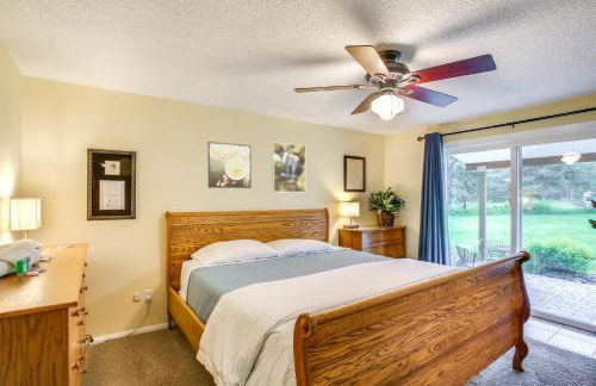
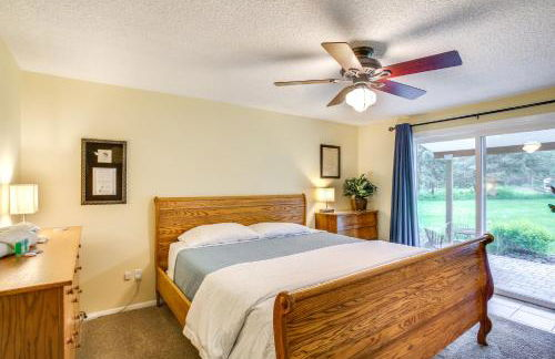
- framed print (288, 168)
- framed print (230, 166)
